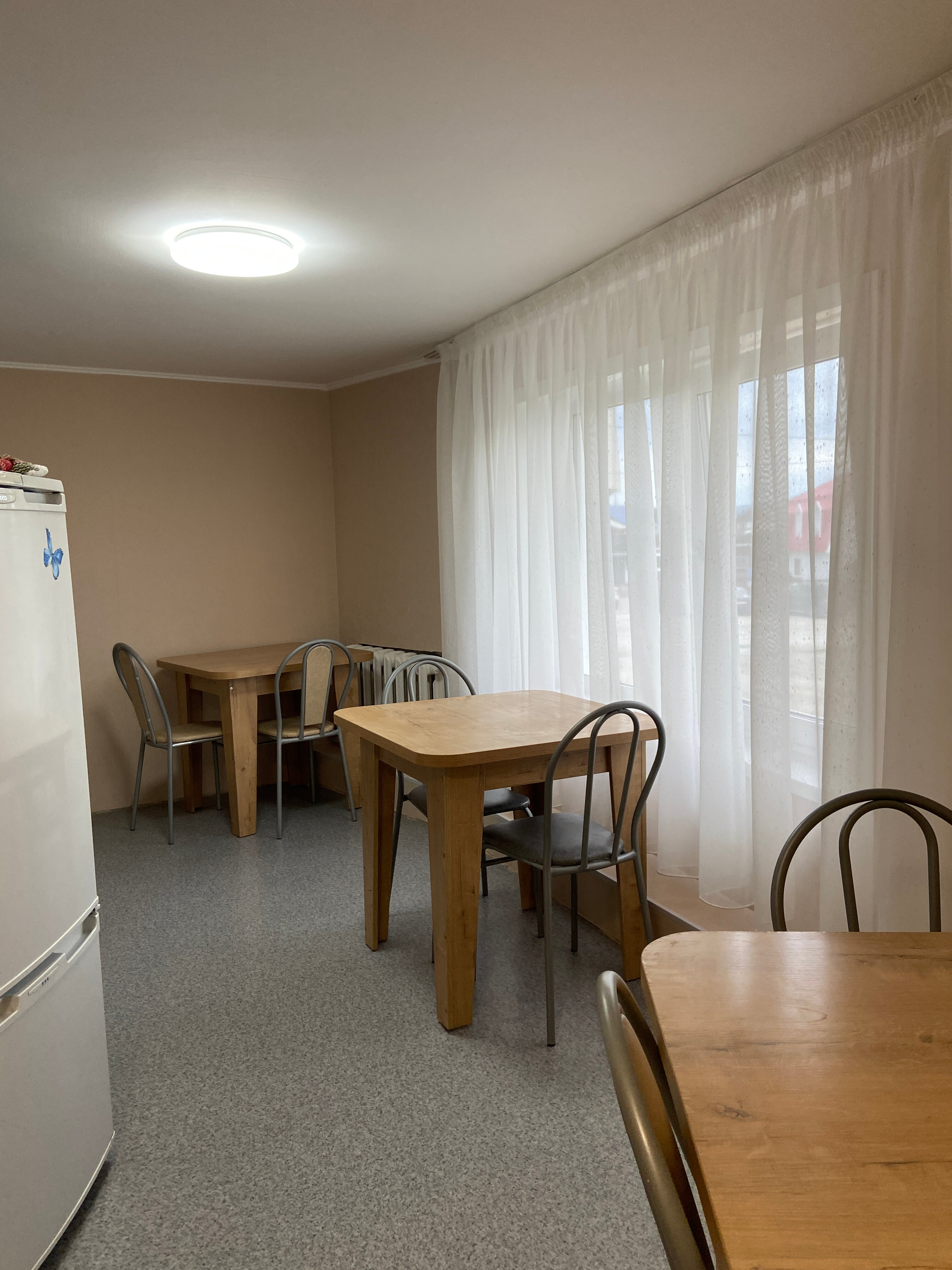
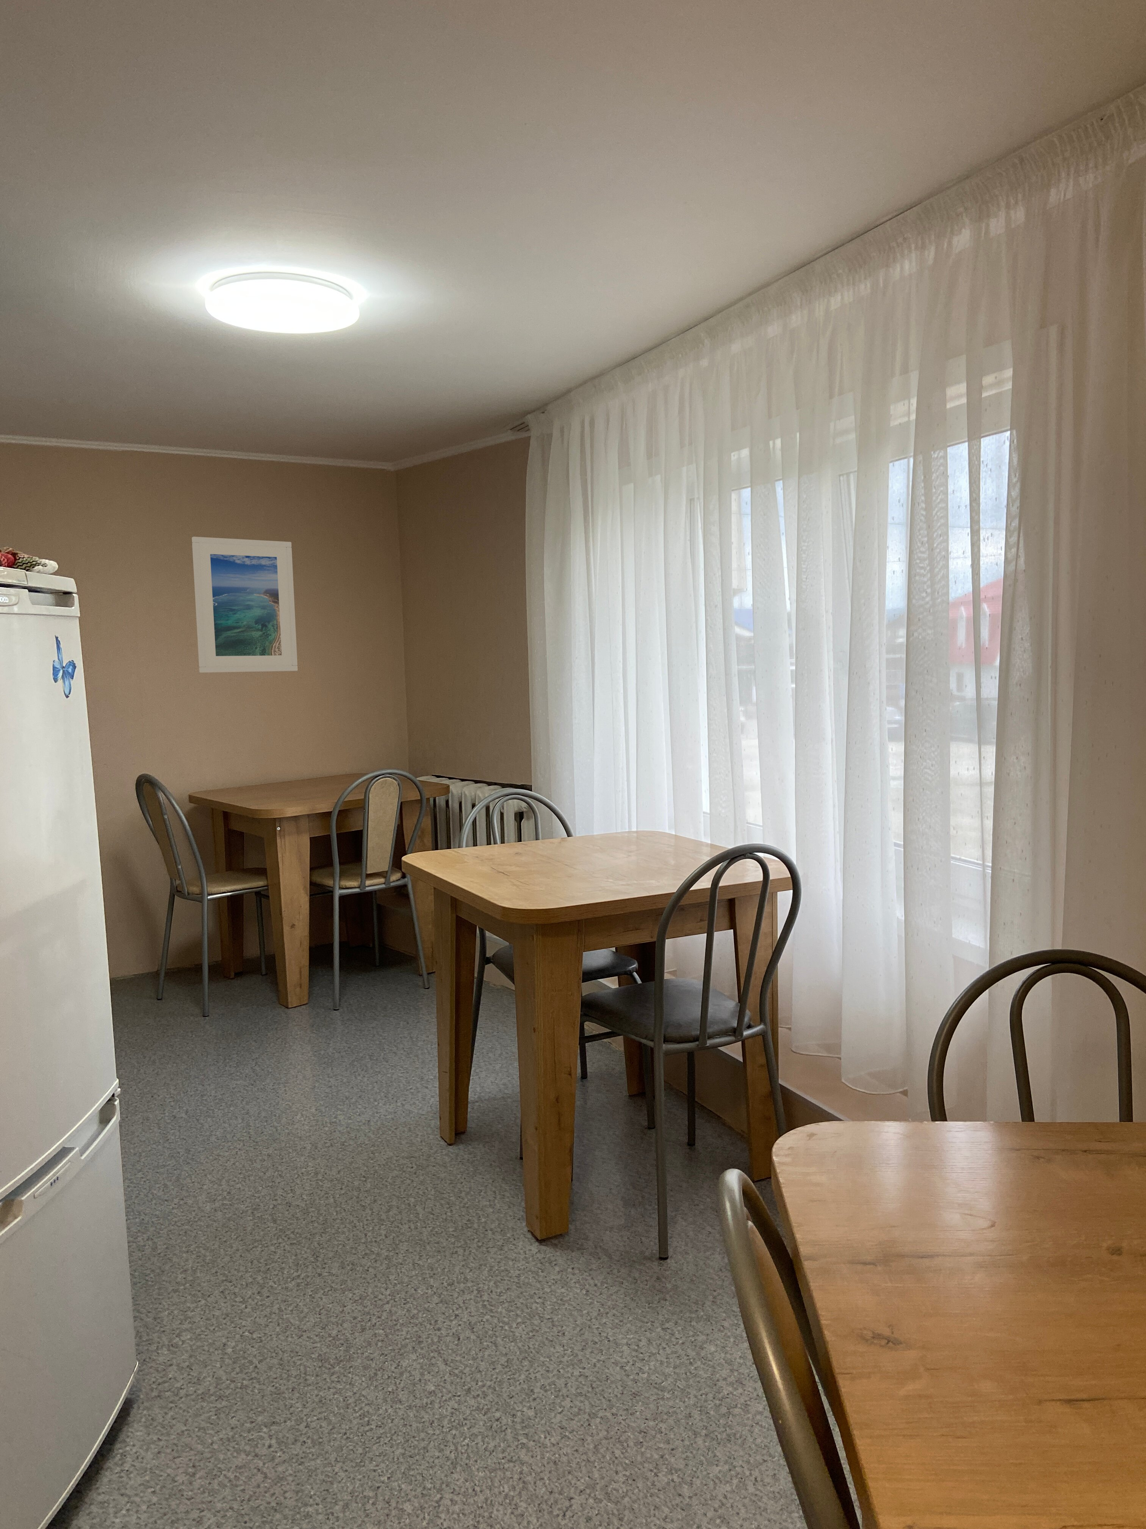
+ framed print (247, 606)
